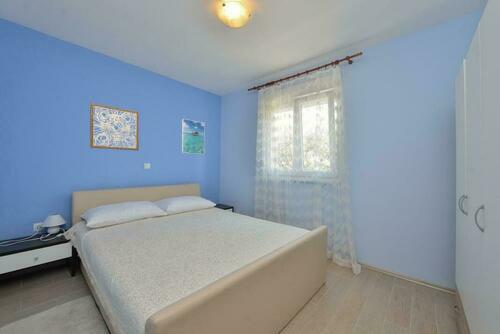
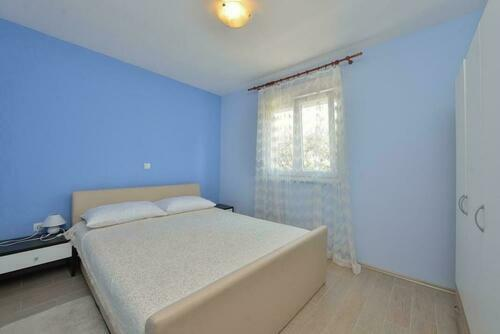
- wall art (114, 129)
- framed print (193, 137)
